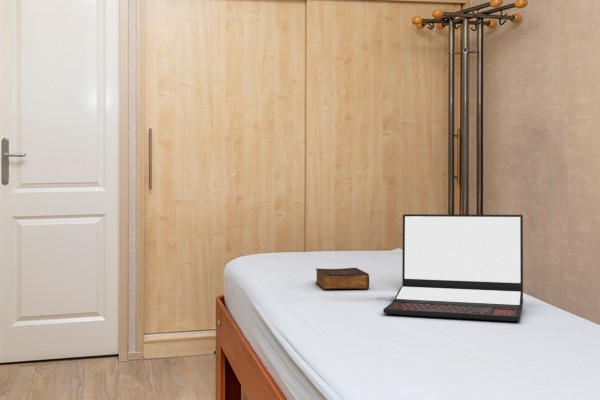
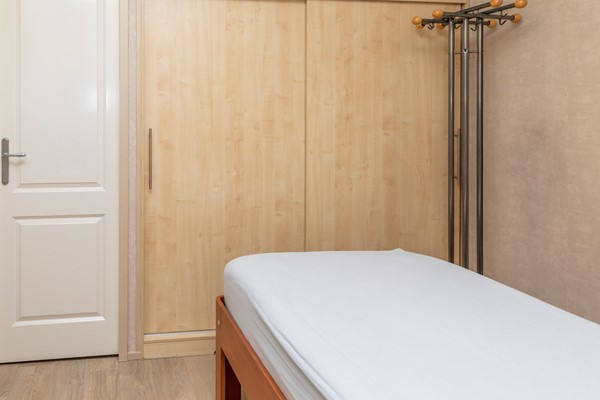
- laptop (455, 263)
- book (341, 278)
